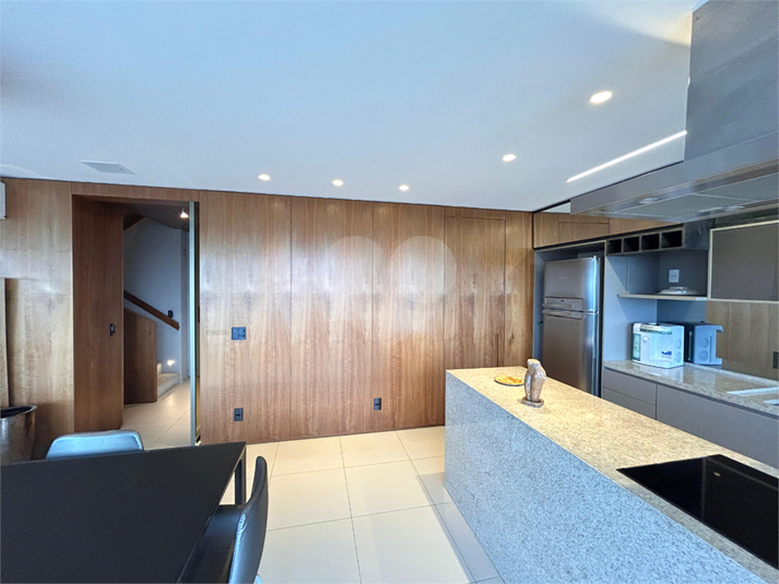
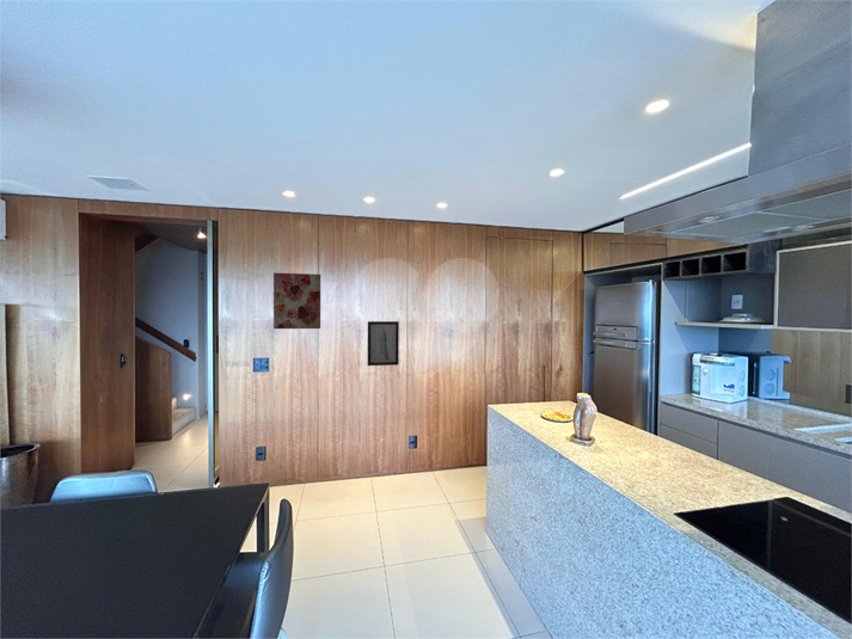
+ wall art (298, 301)
+ wall art (382, 343)
